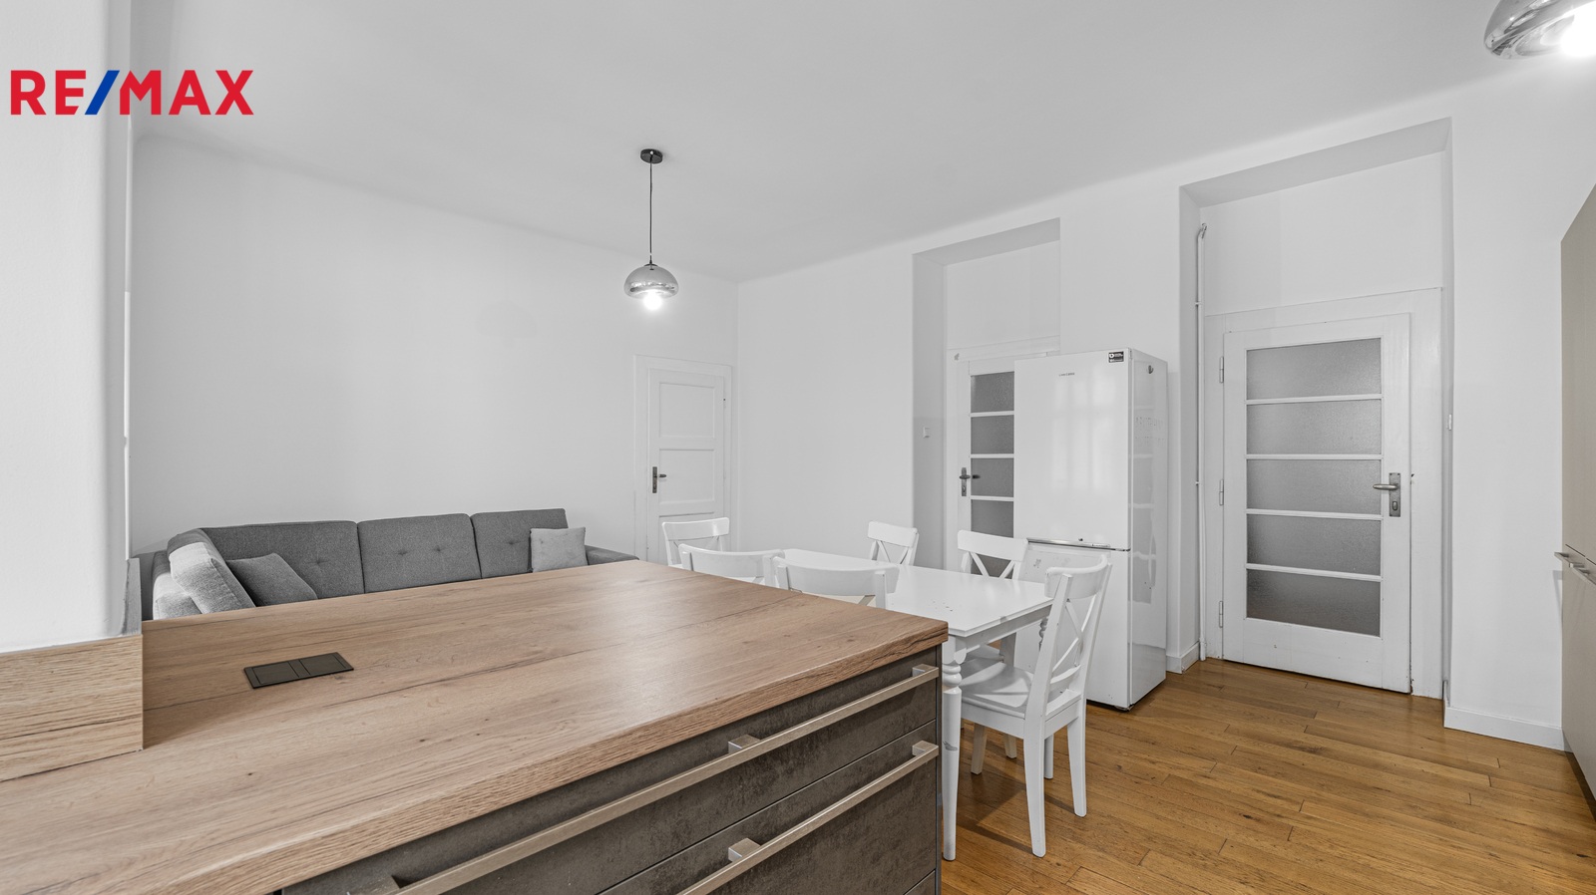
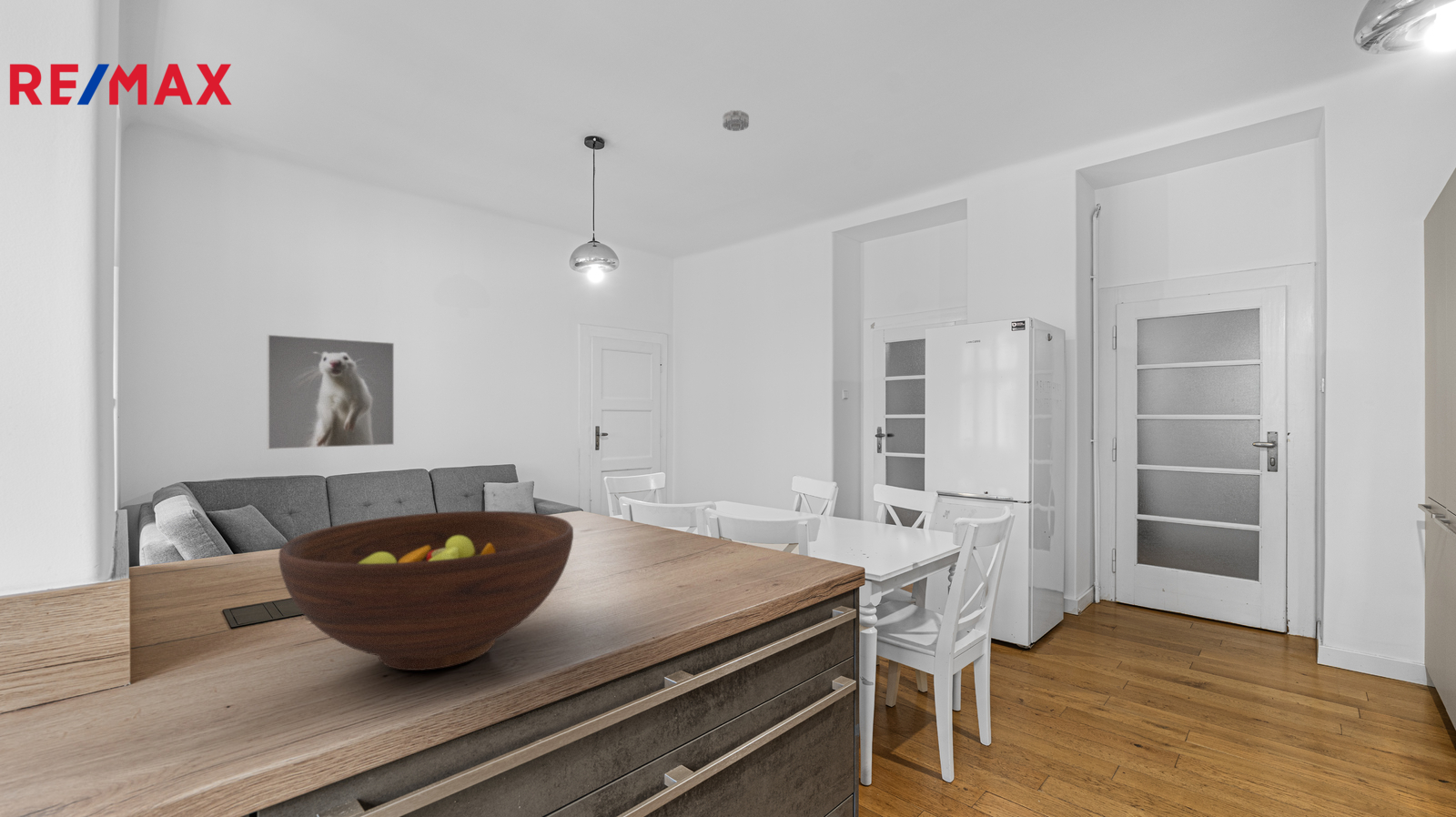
+ smoke detector (735, 120)
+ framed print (334, 392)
+ fruit bowl (439, 592)
